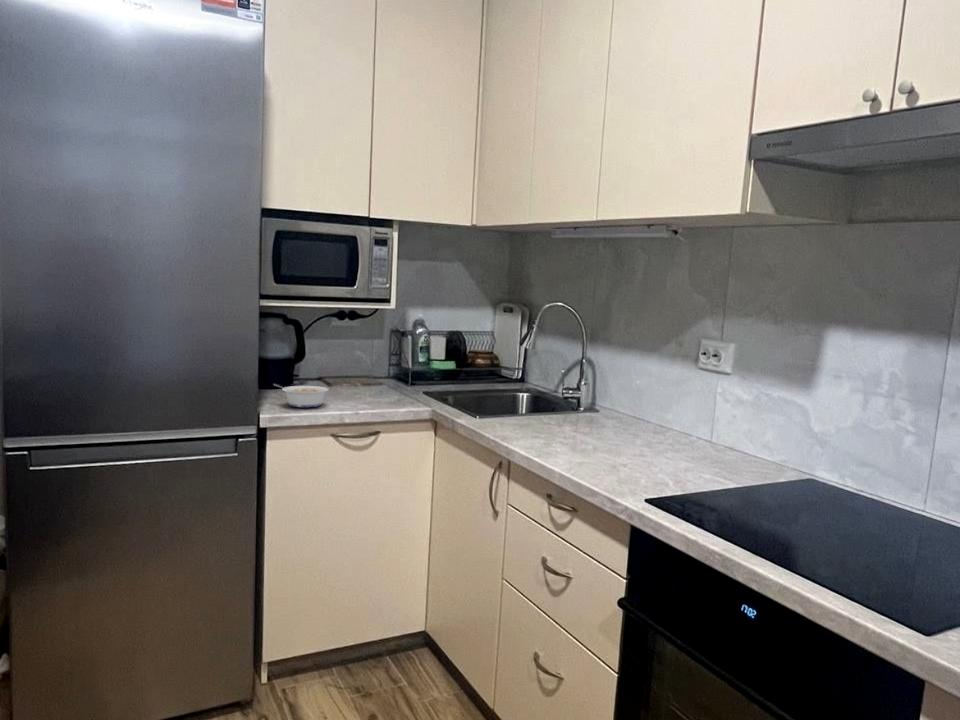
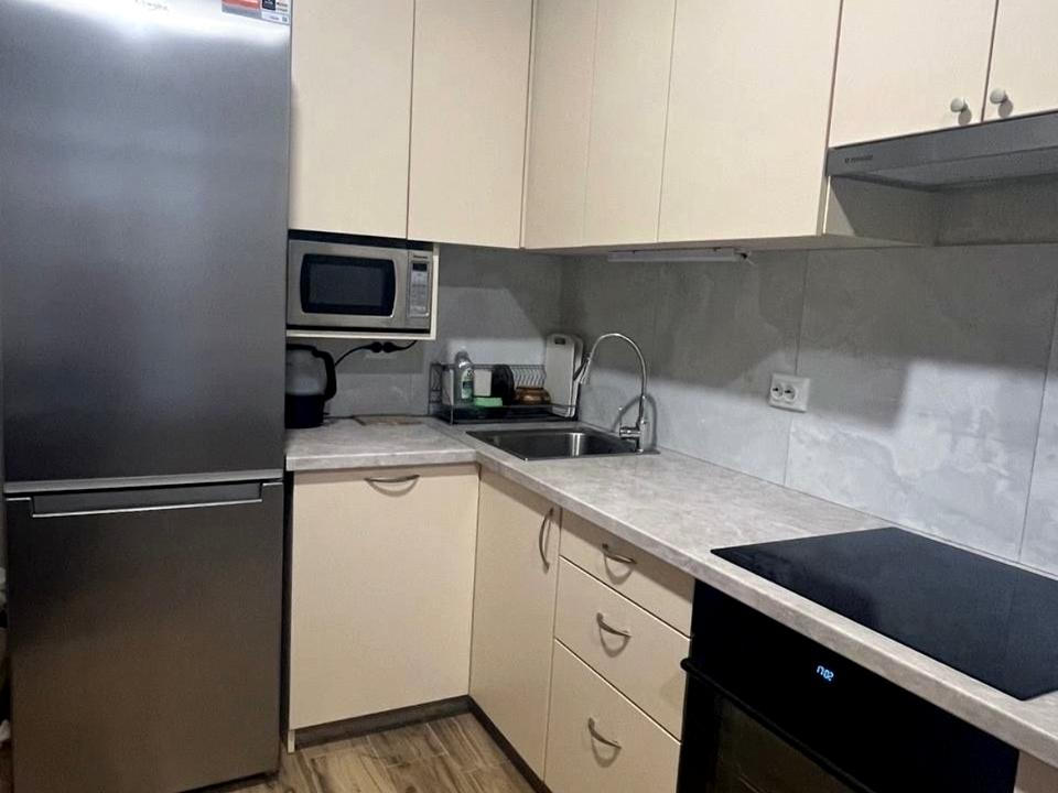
- legume (303, 395)
